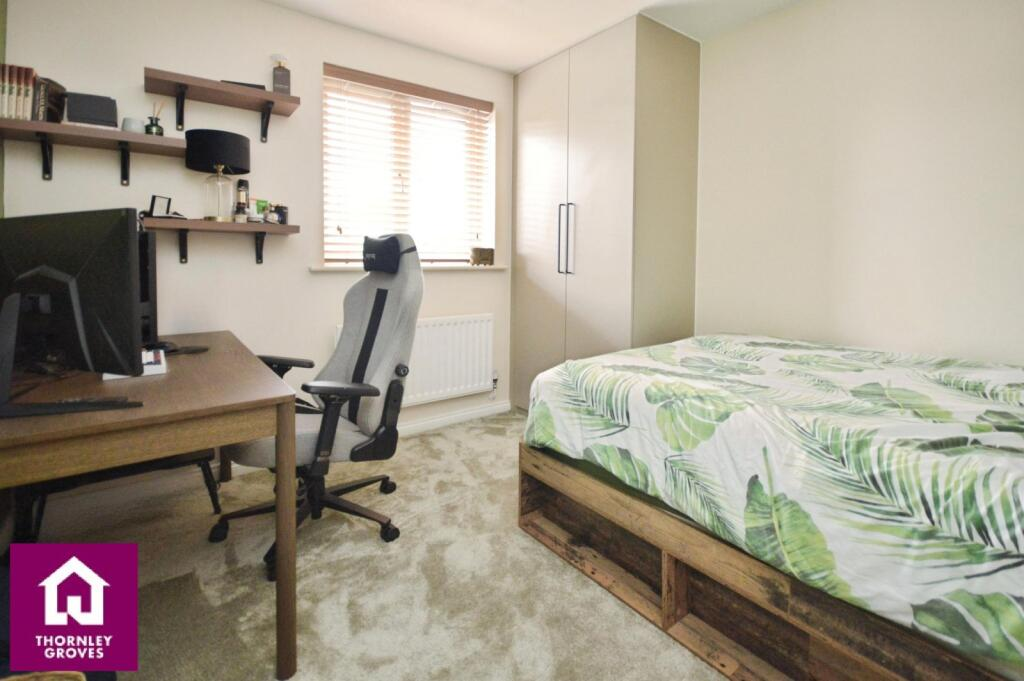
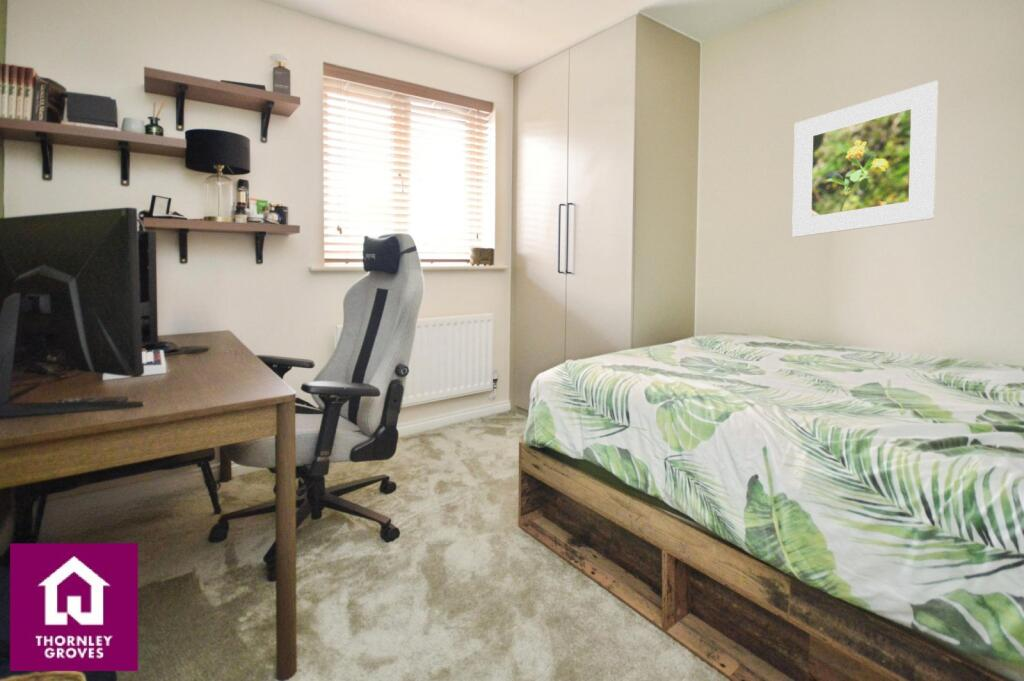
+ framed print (858, 166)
